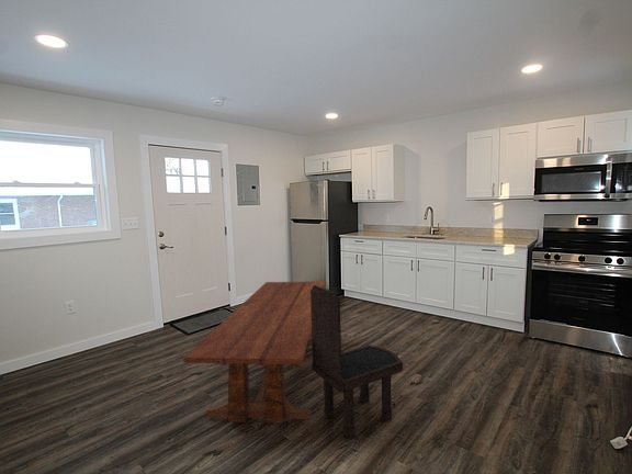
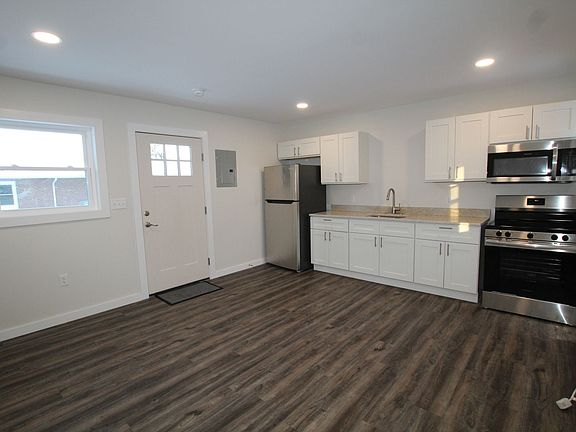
- dining table (279, 336)
- dining chair (357, 350)
